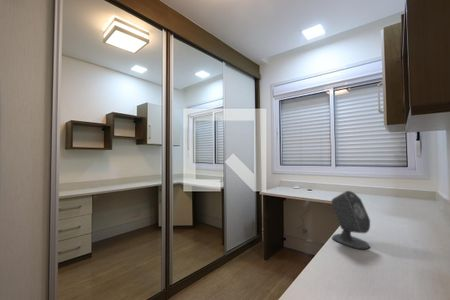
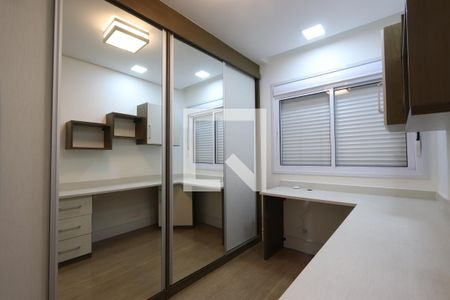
- speaker (348, 216)
